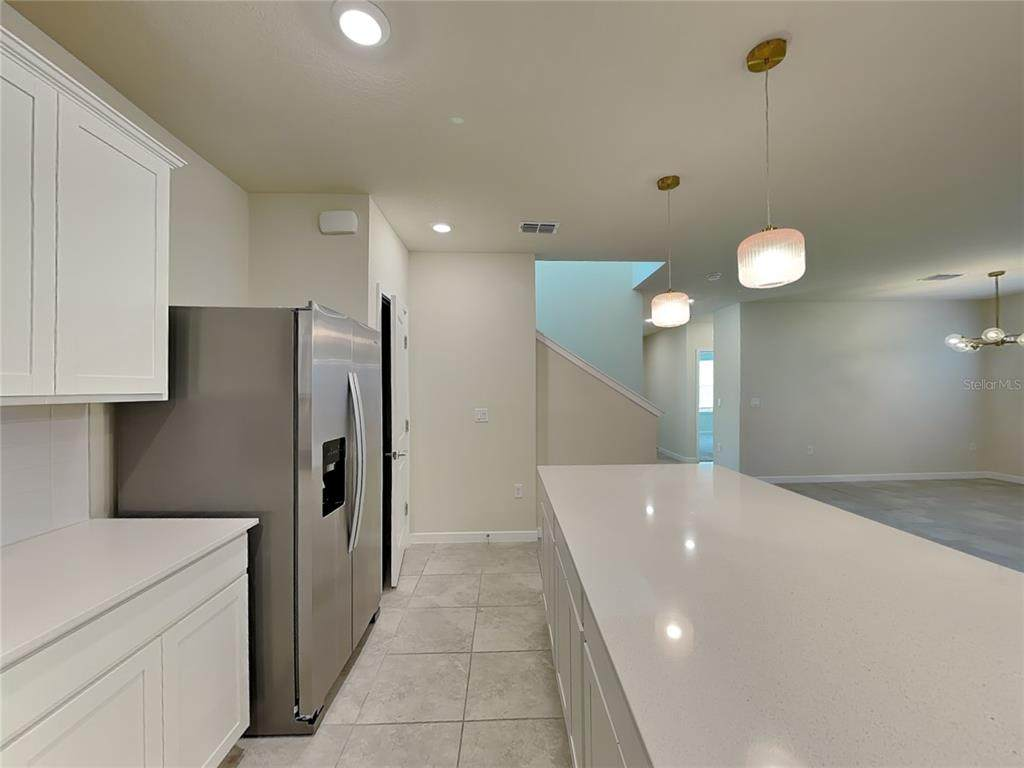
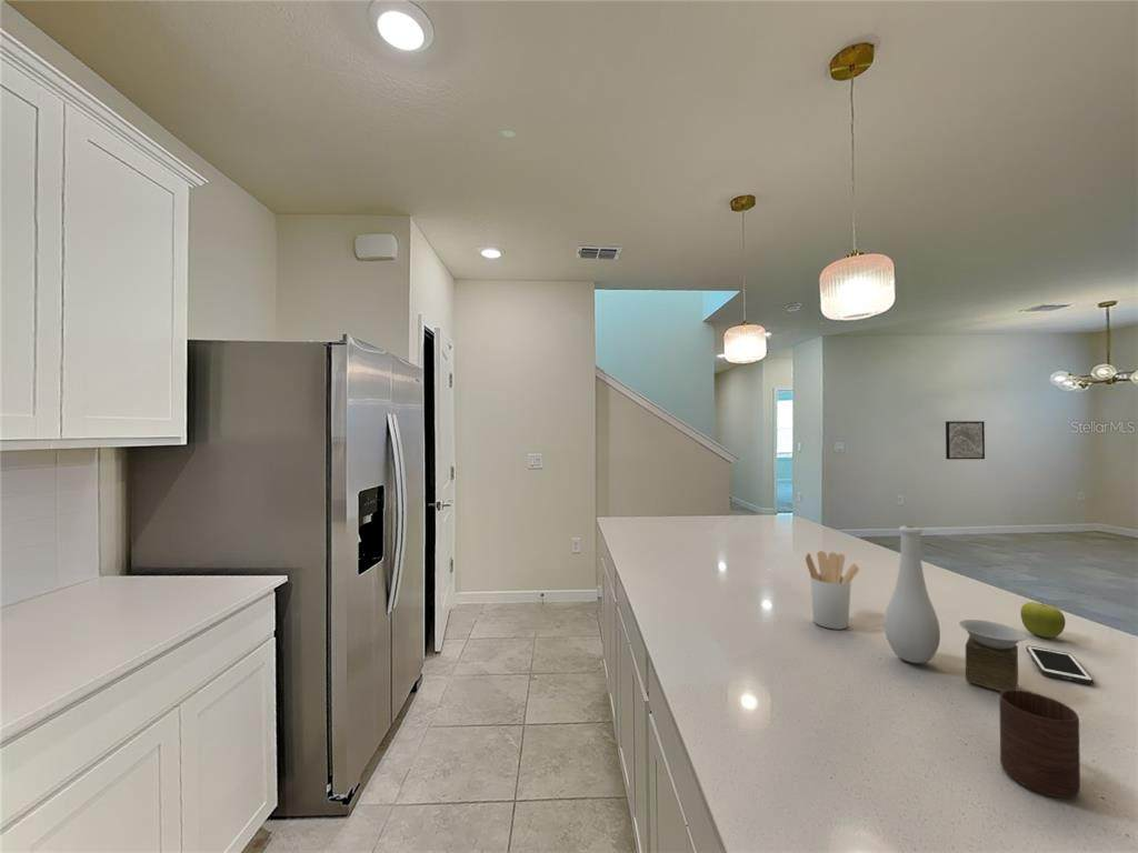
+ cell phone (1057, 663)
+ wall art (965, 440)
+ vase (934, 609)
+ fruit (1042, 619)
+ cup (1030, 735)
+ utensil holder (830, 586)
